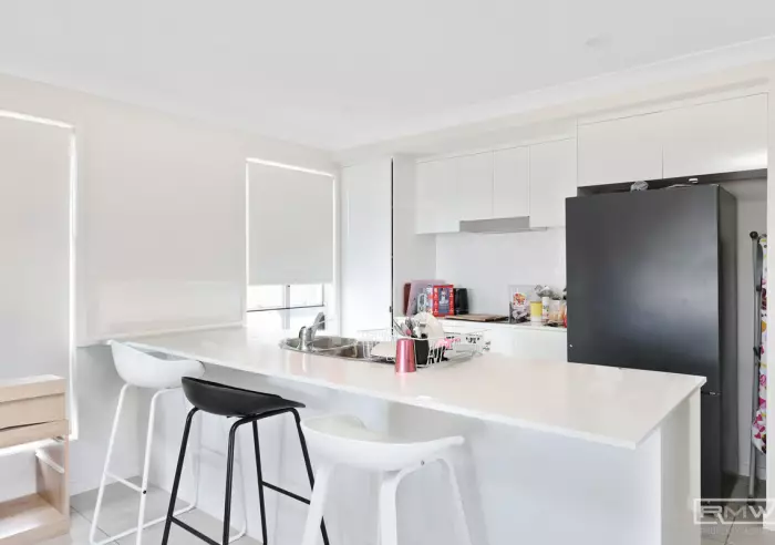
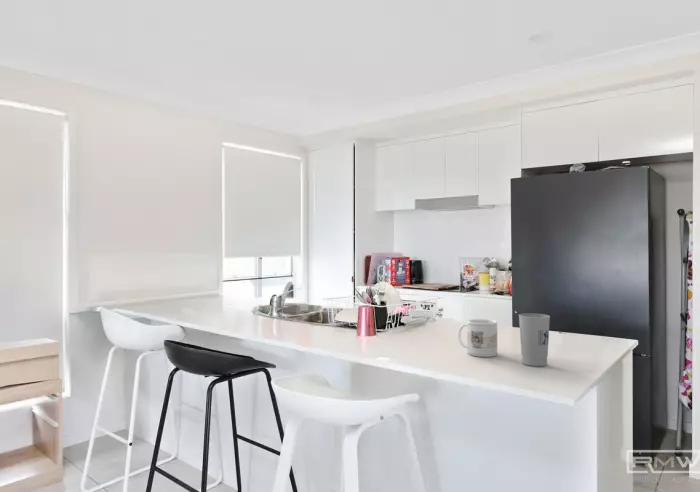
+ cup (534, 339)
+ mug (479, 336)
